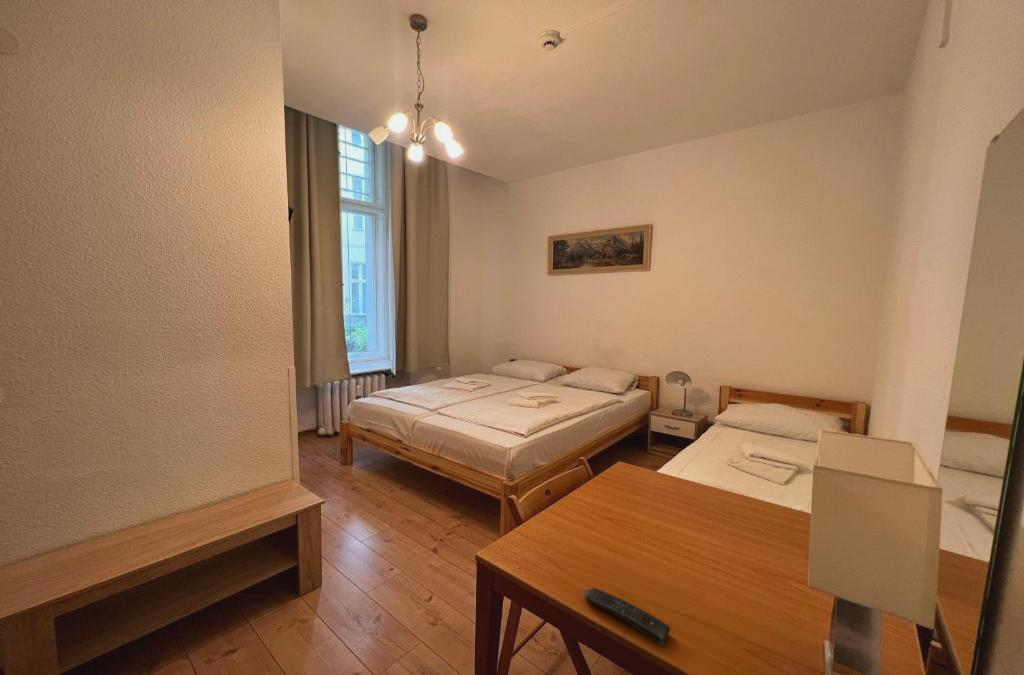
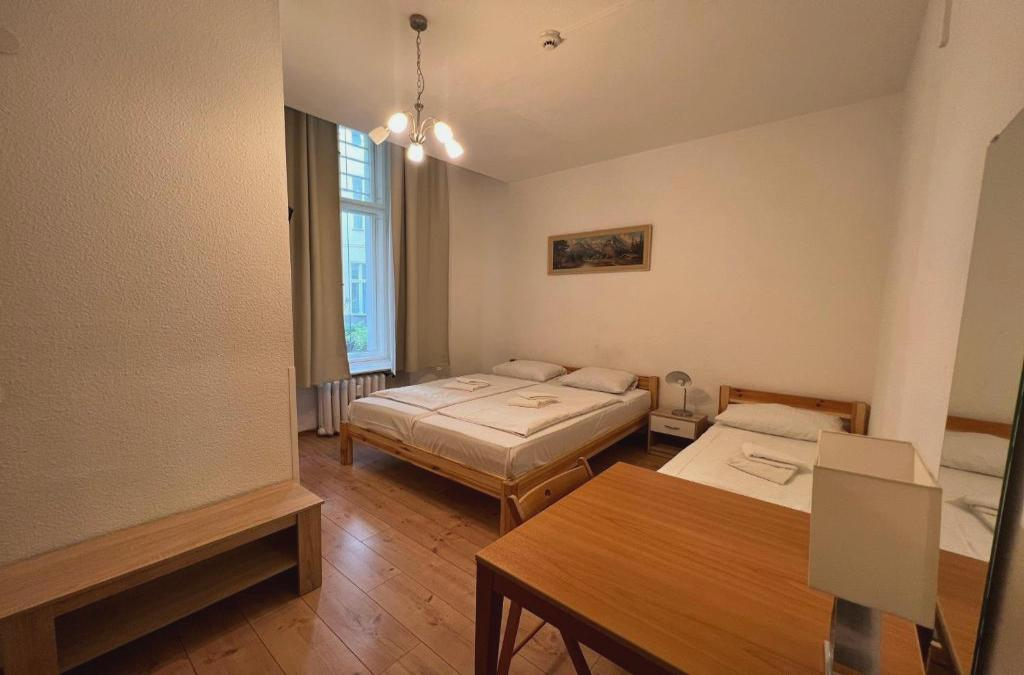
- remote control (622, 611)
